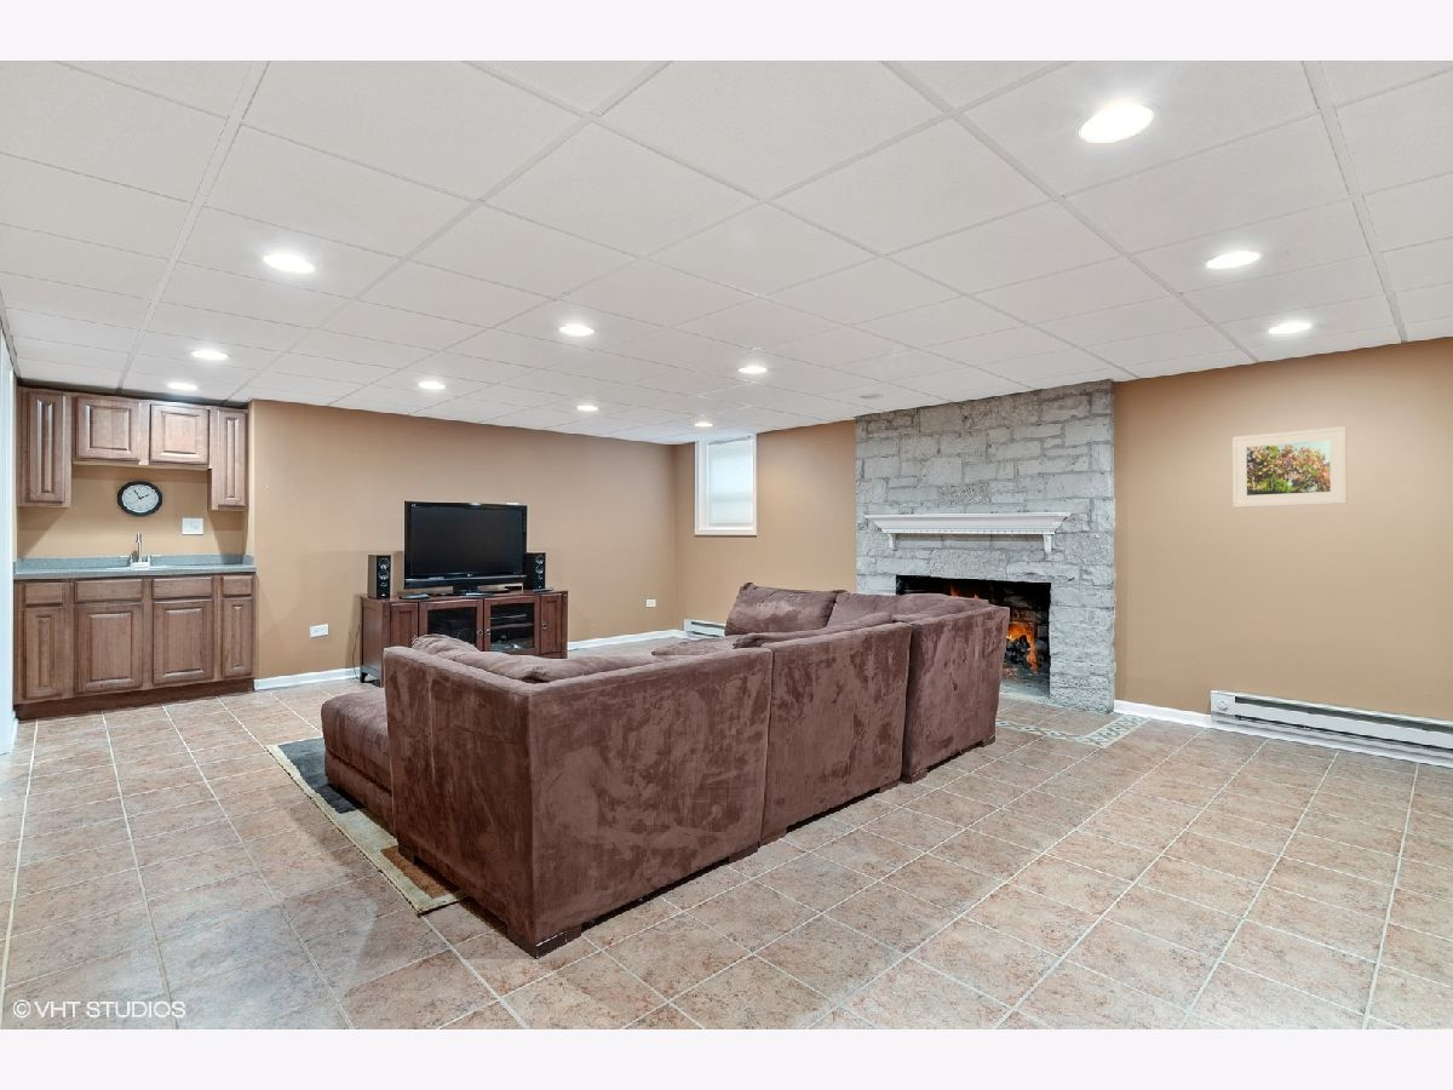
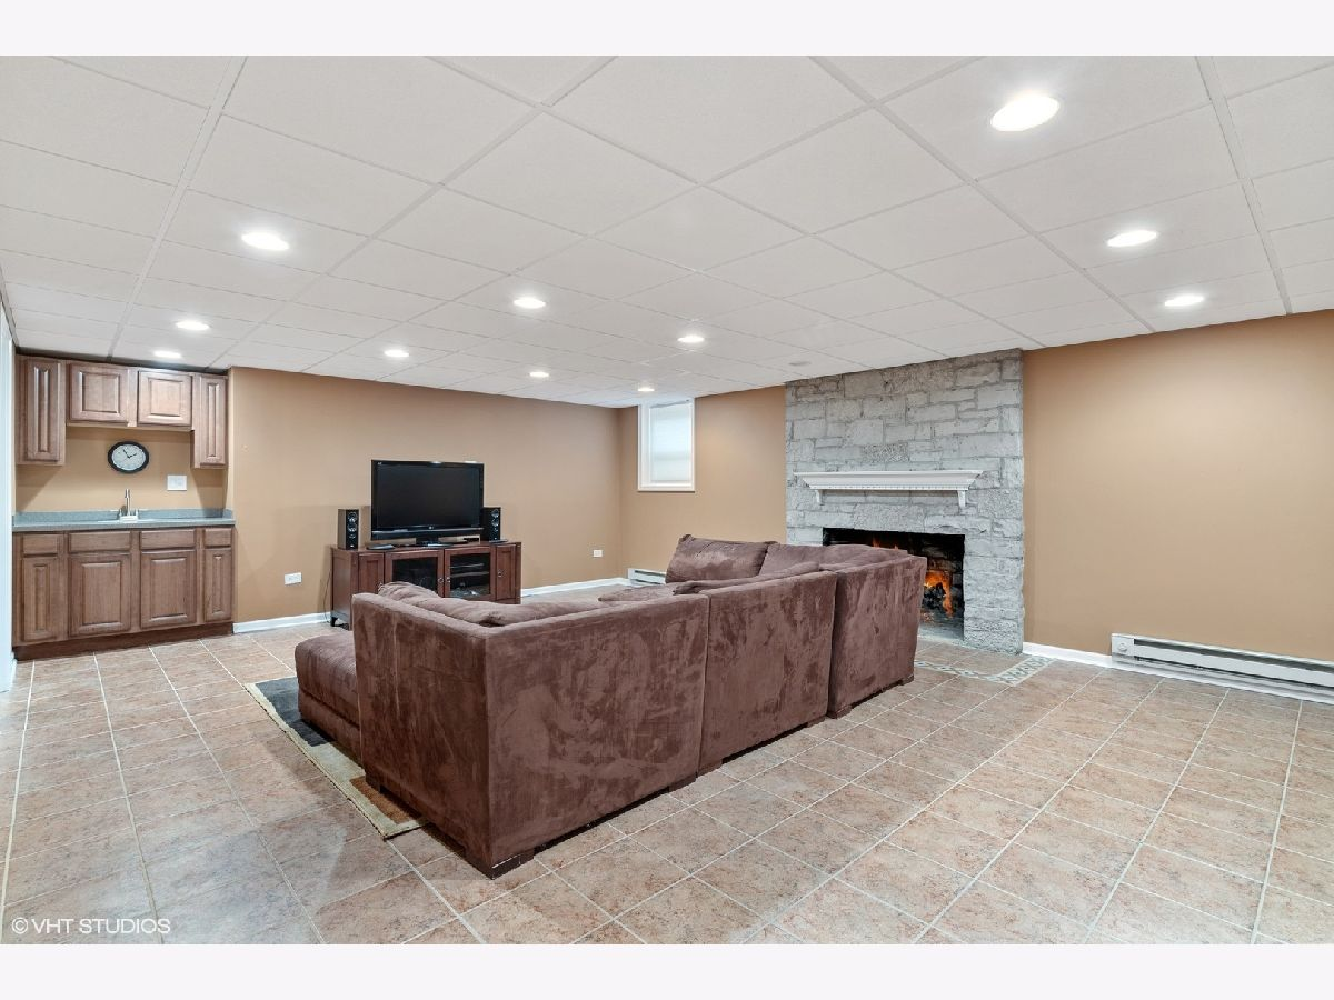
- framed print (1287, 469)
